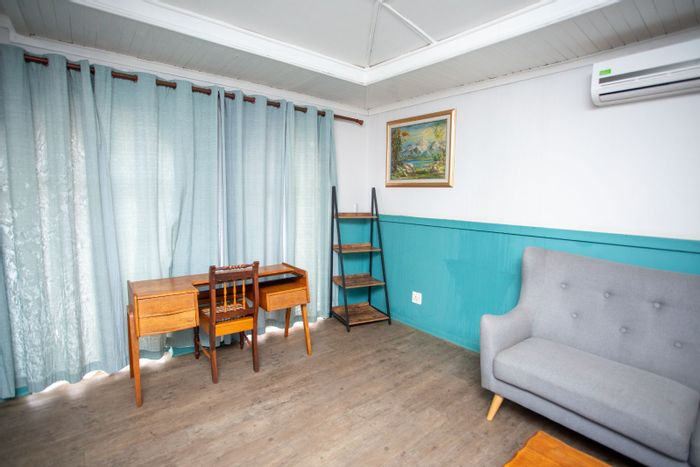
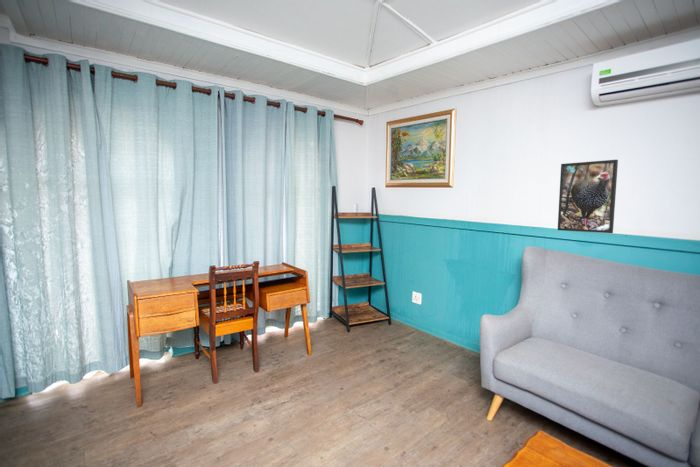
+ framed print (585, 197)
